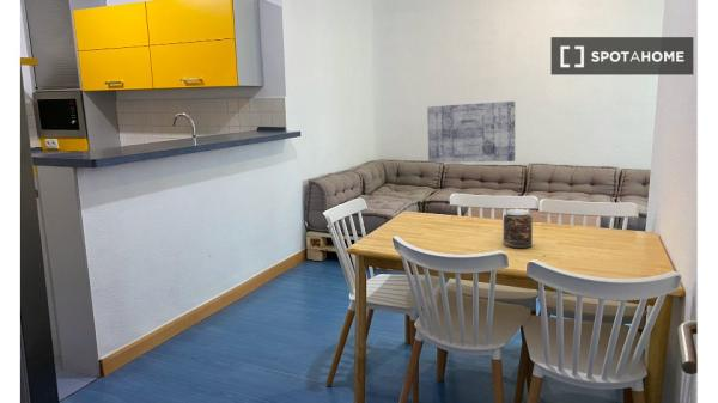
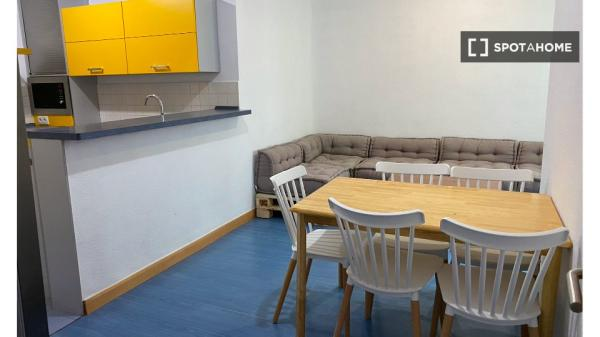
- wall art (469, 133)
- jar (517, 227)
